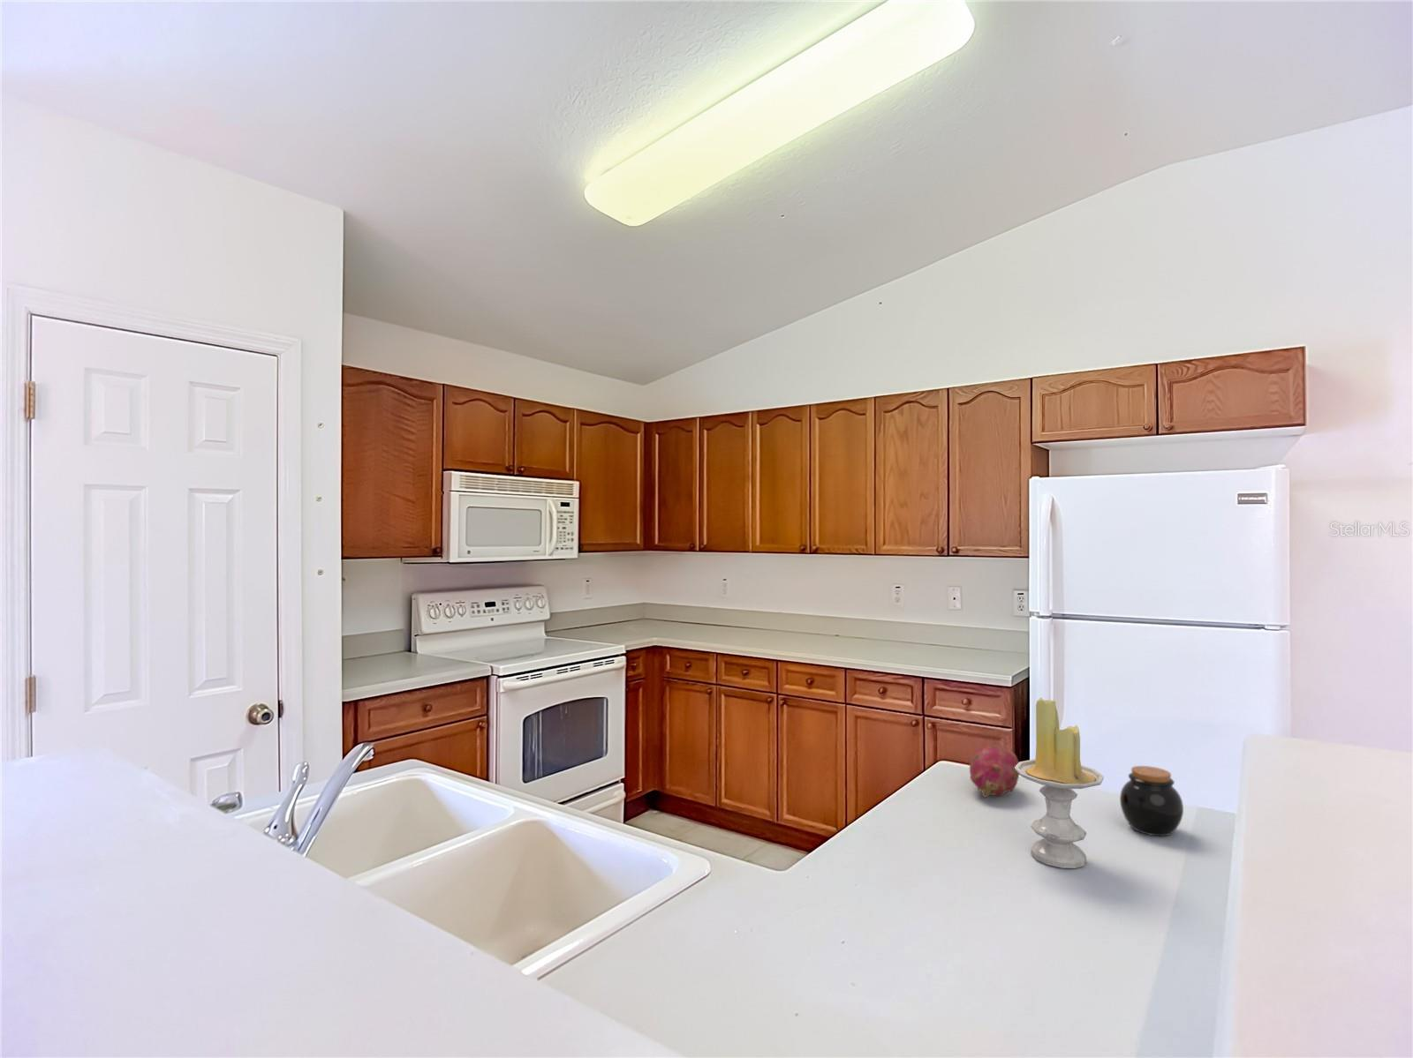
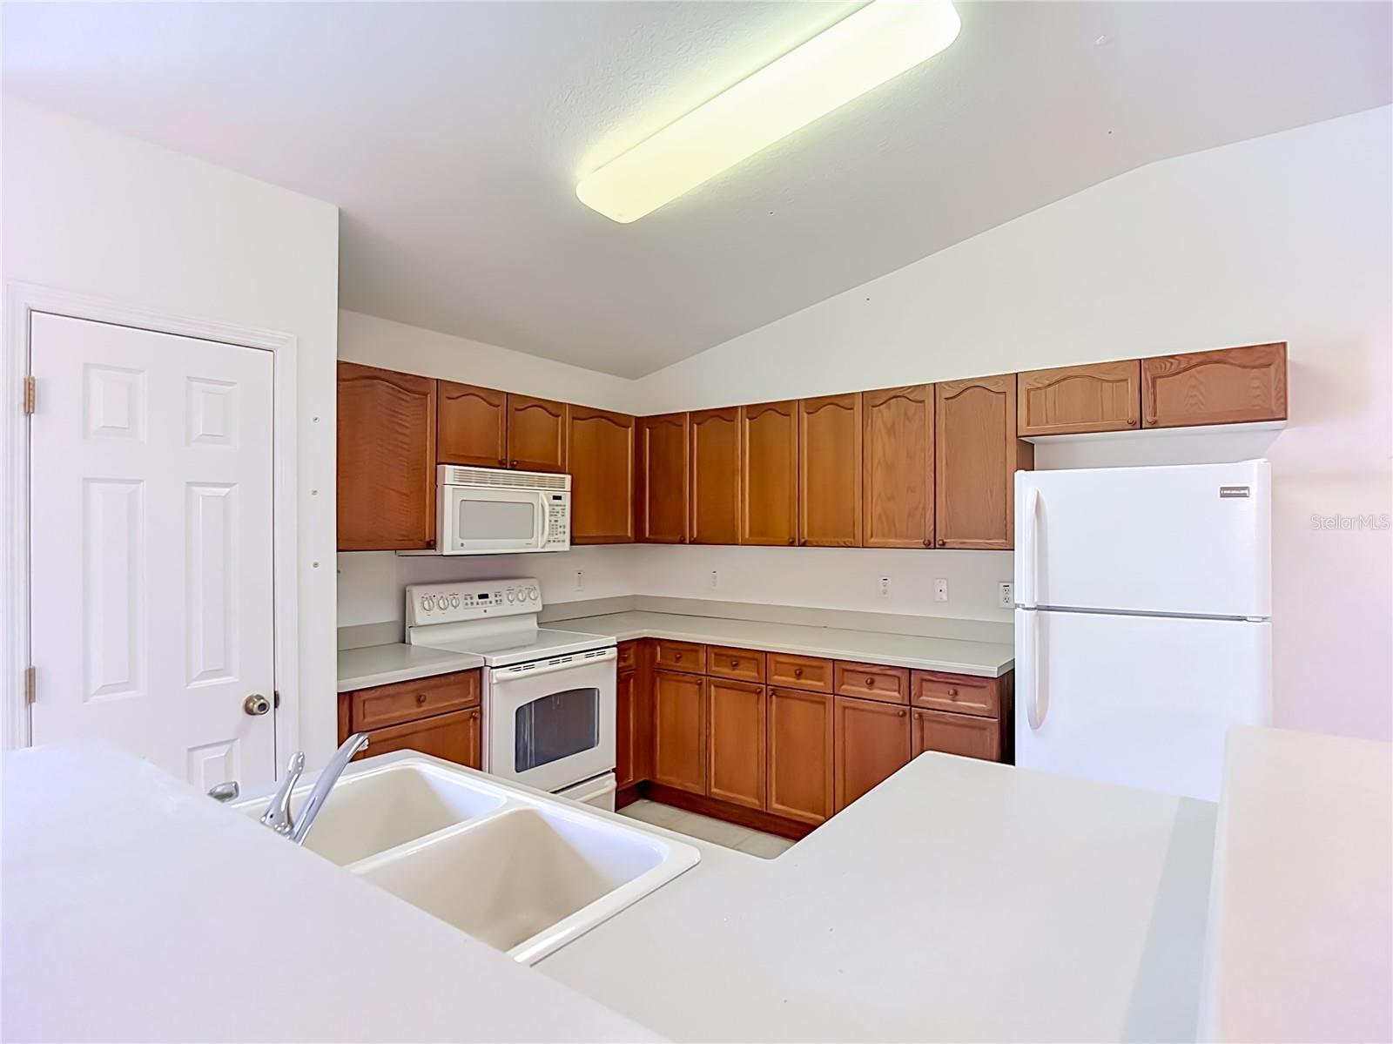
- fruit (993, 768)
- candle (1058, 778)
- jar (1151, 799)
